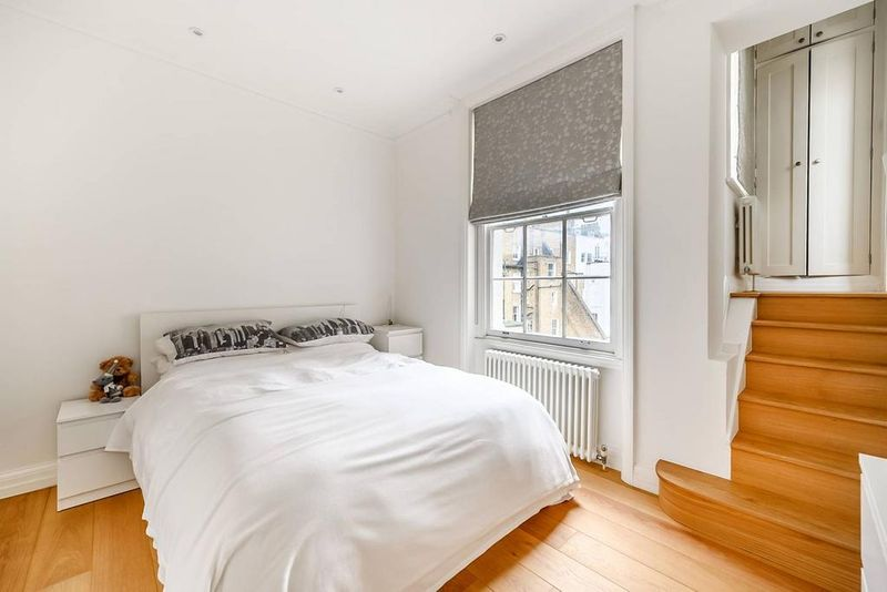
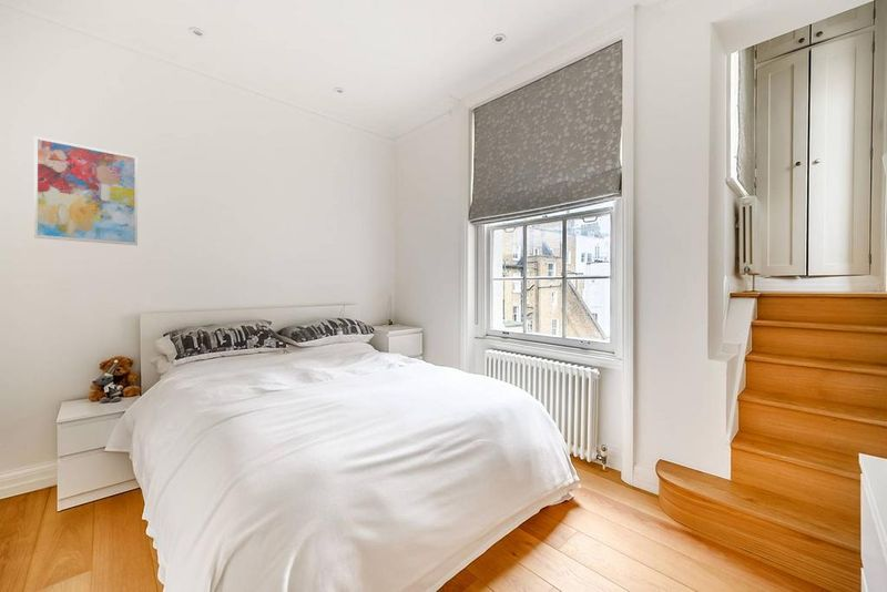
+ wall art (89, 194)
